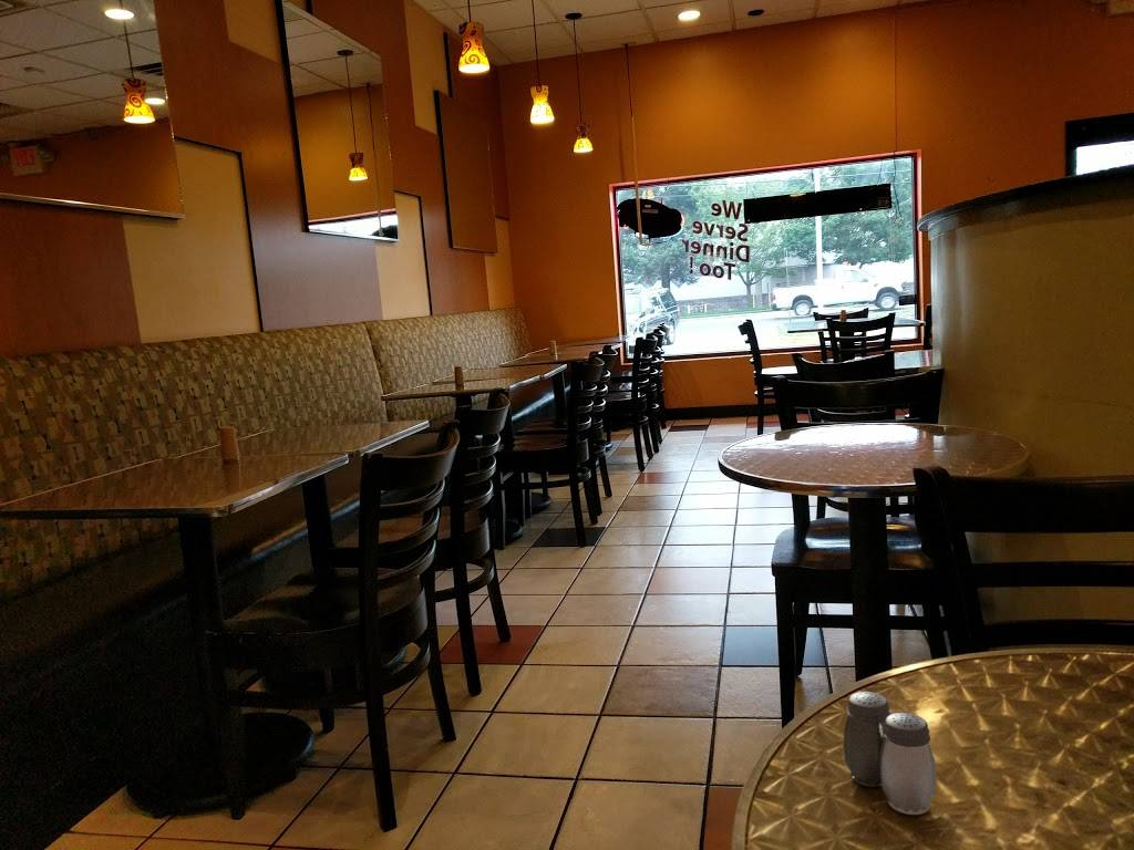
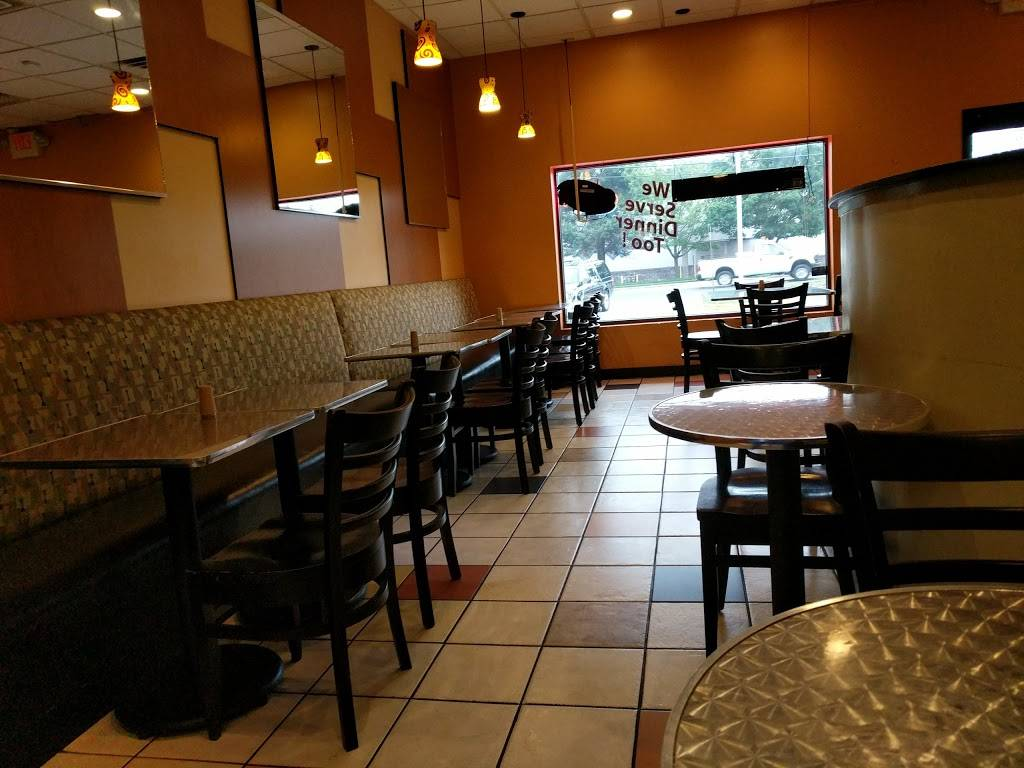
- salt and pepper shaker (887, 748)
